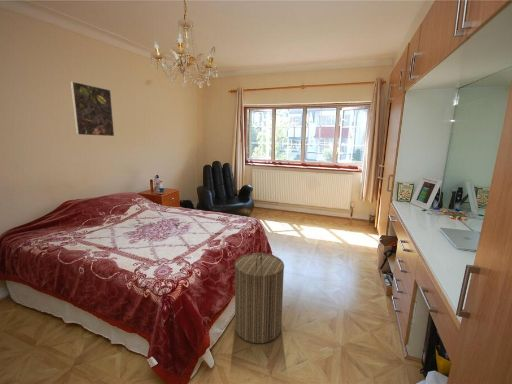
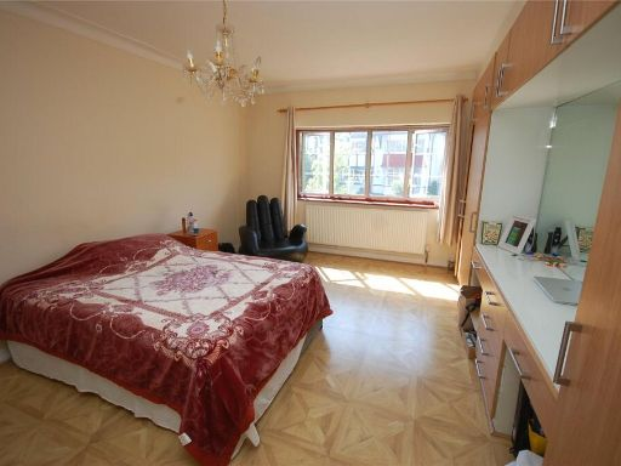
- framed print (94, 111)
- laundry hamper (258, 290)
